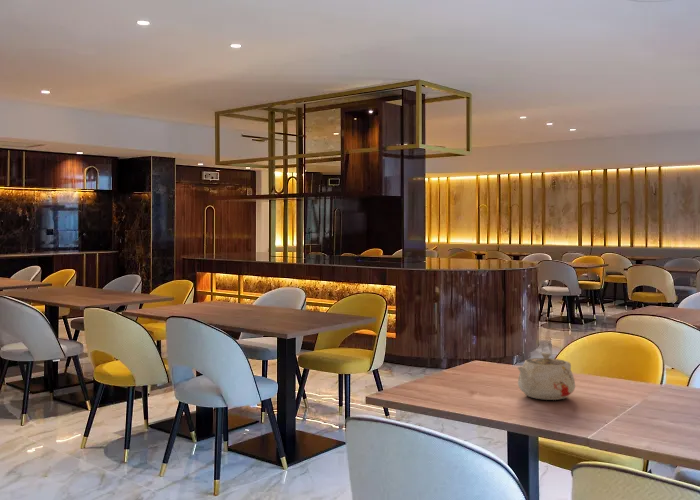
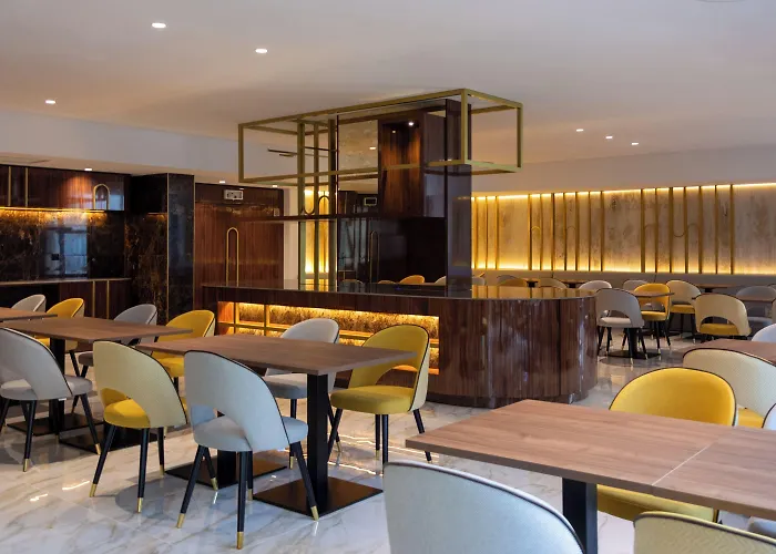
- teapot (544, 374)
